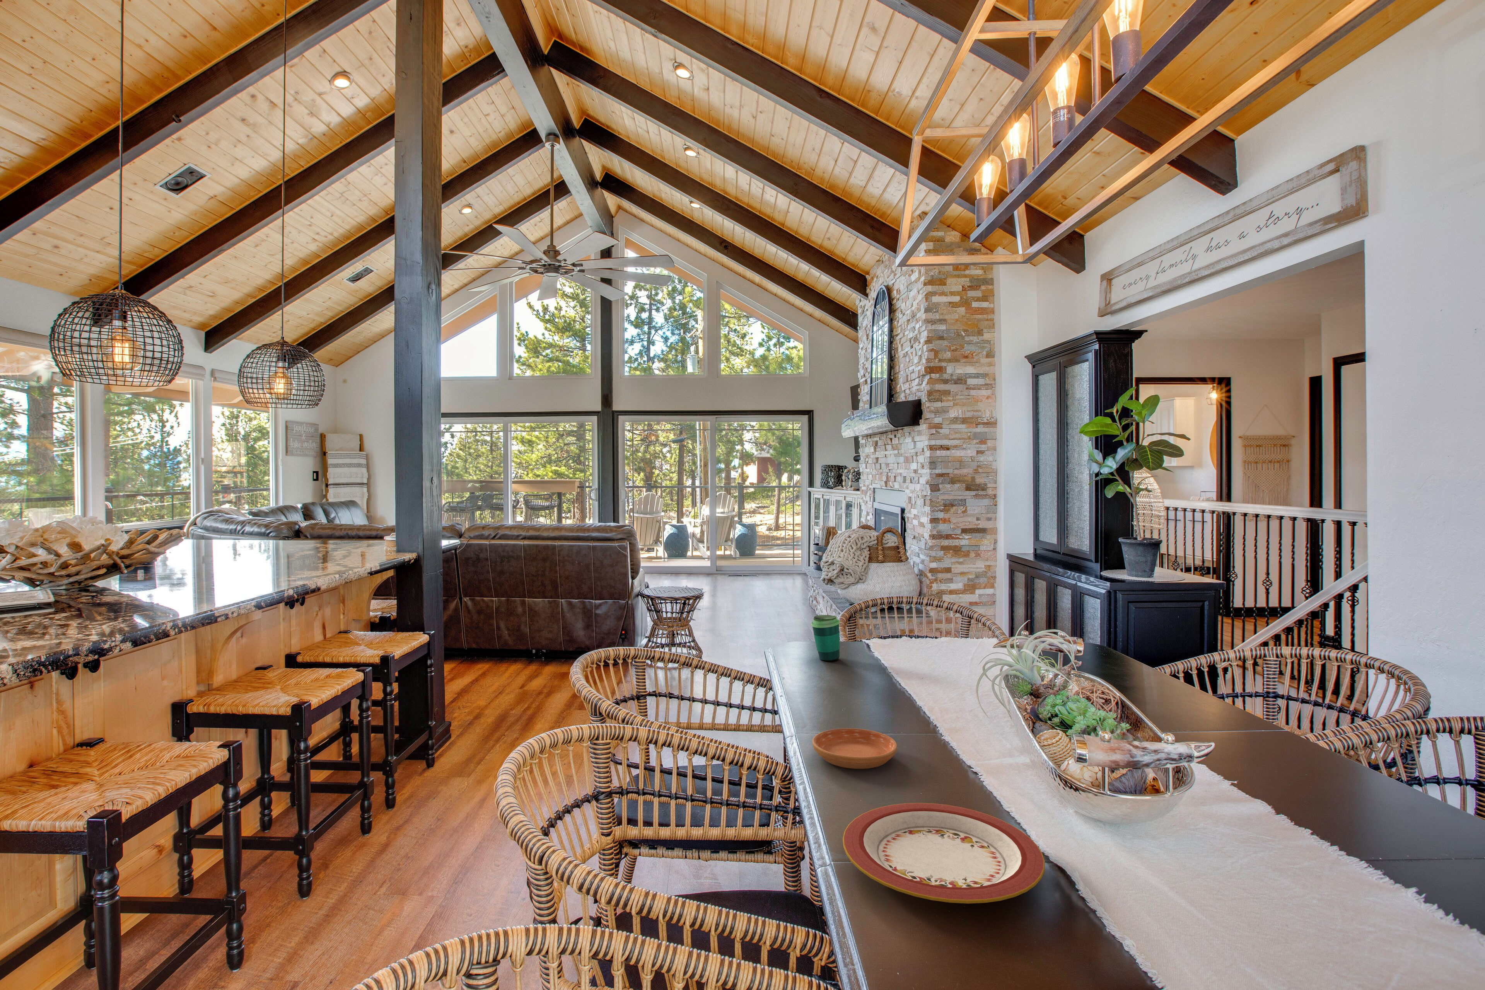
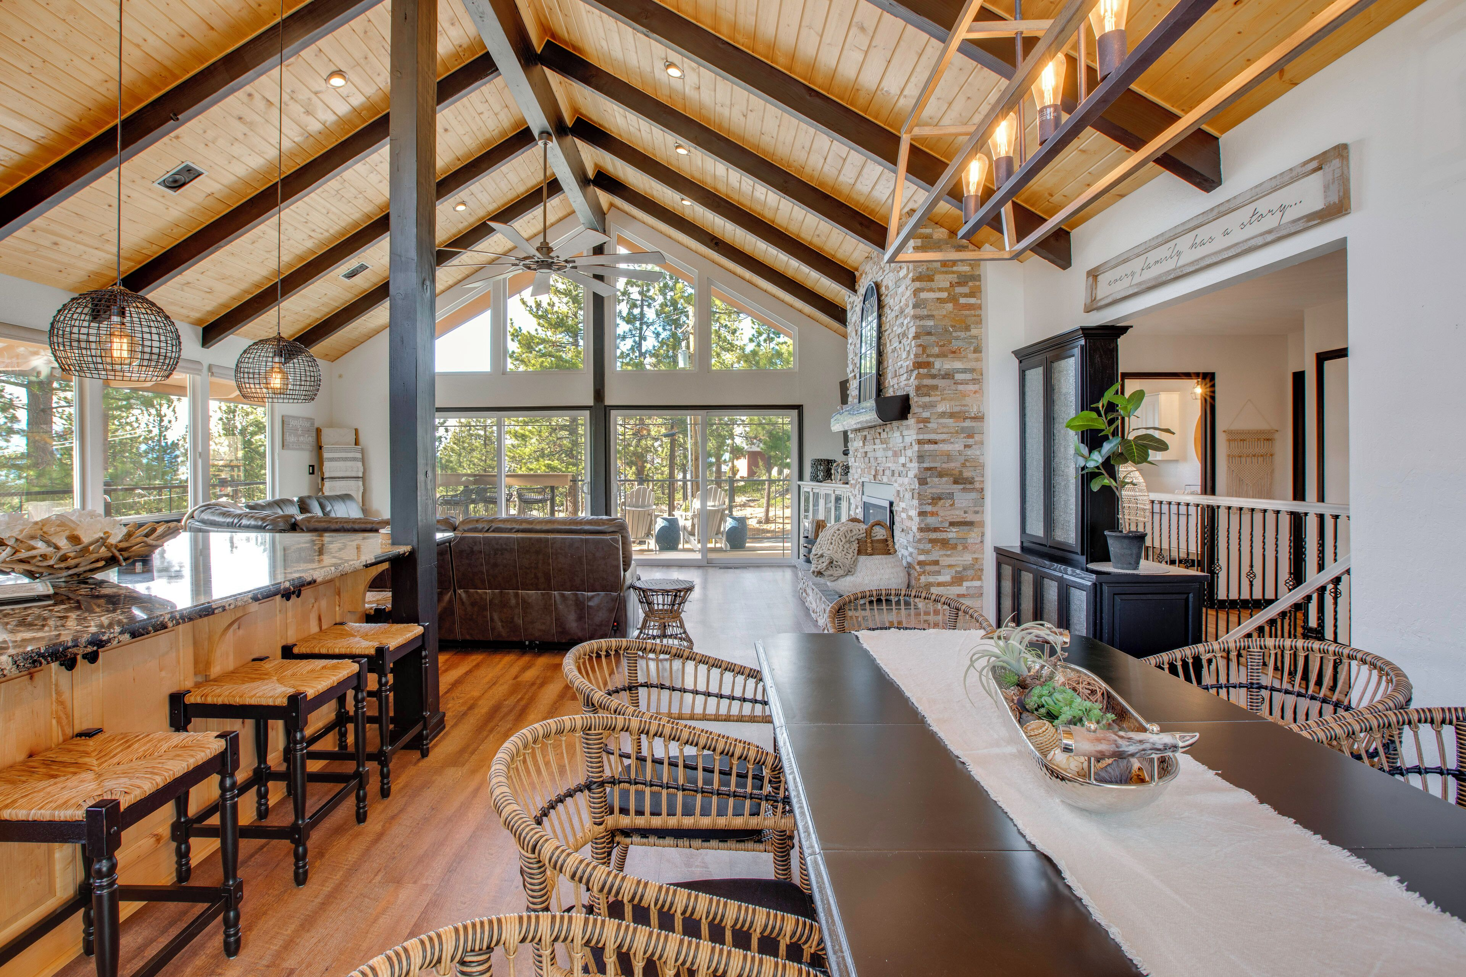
- plate (940, 853)
- cup (825, 638)
- saucer (854, 749)
